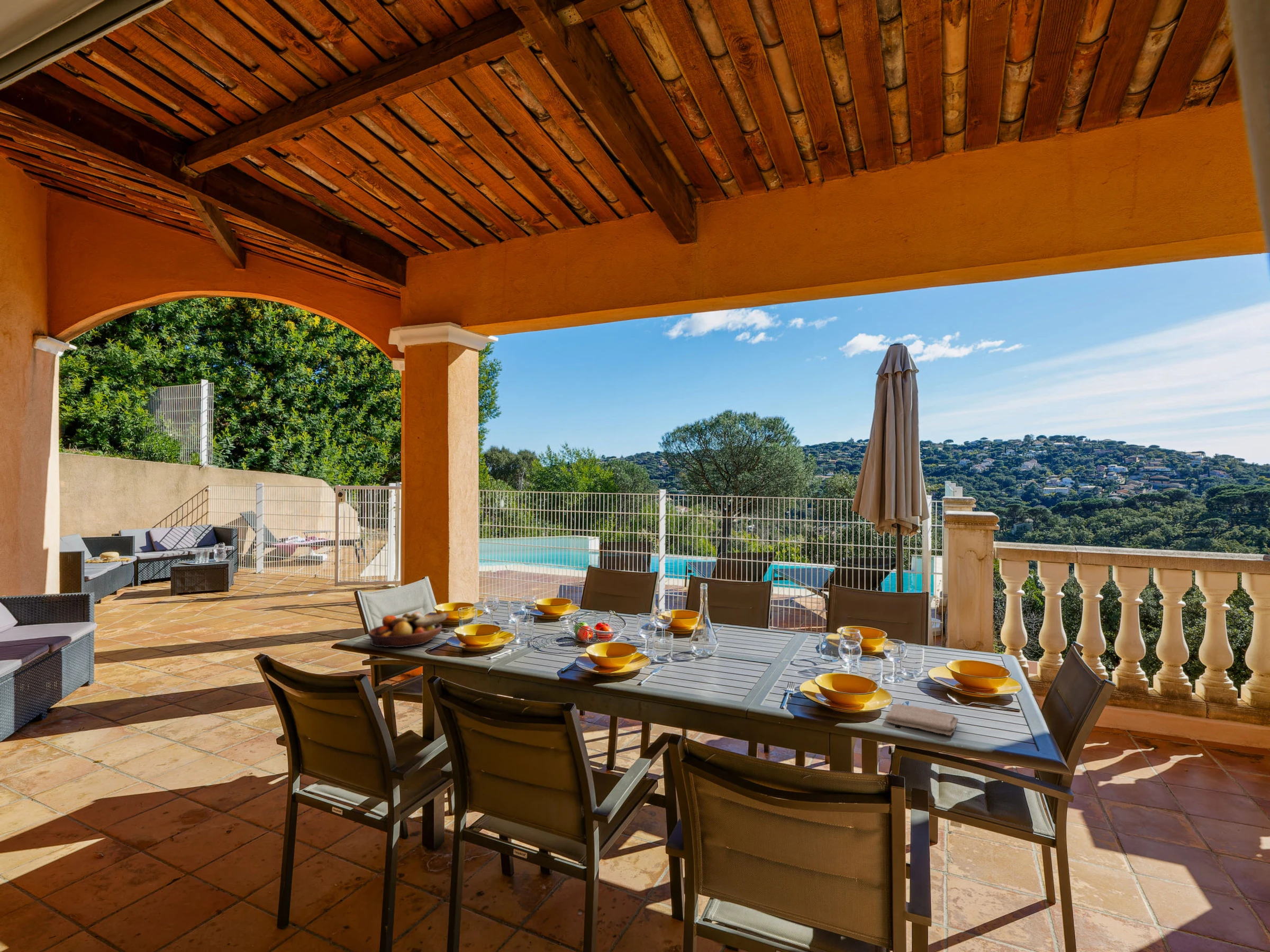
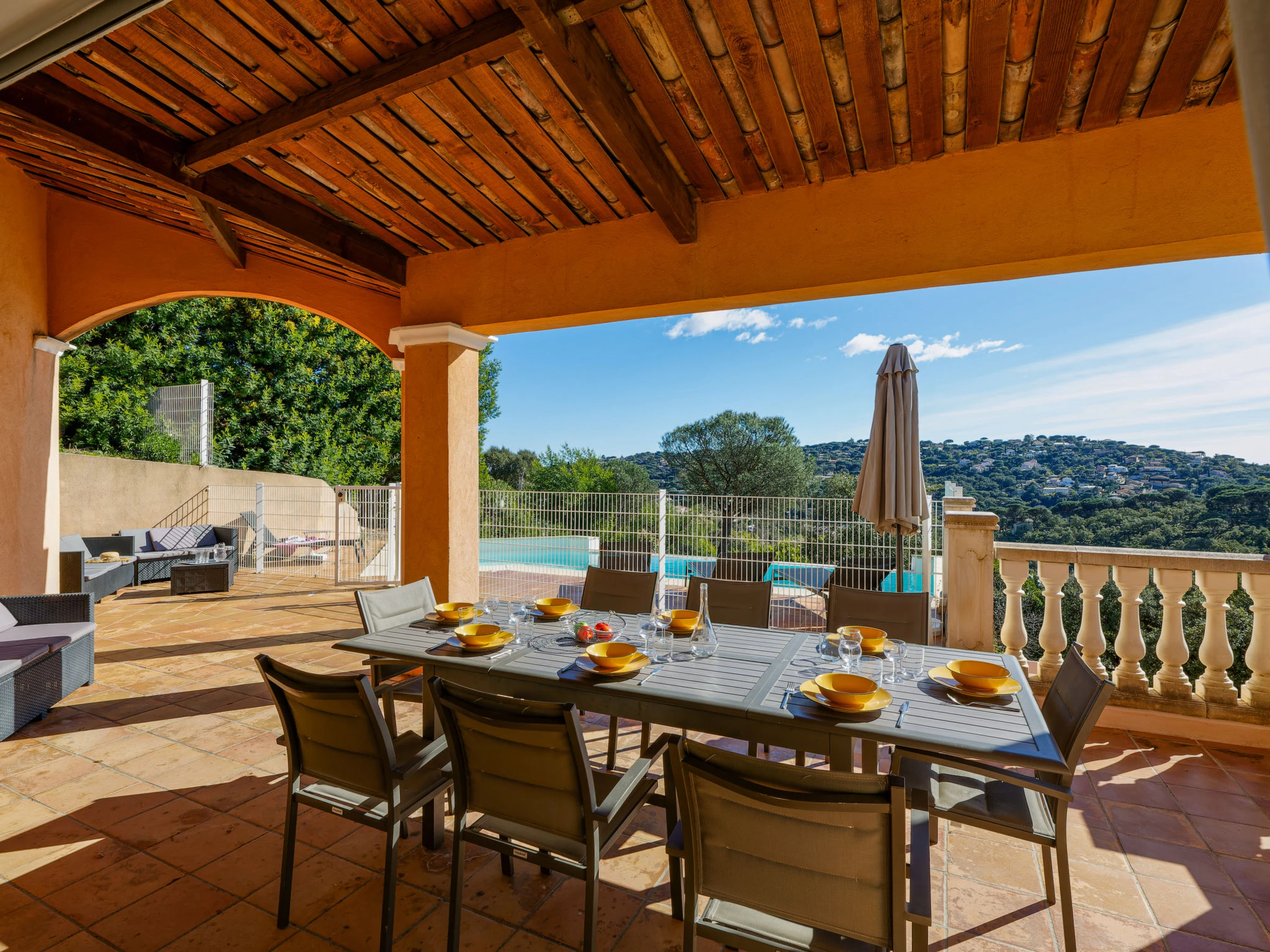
- fruit bowl (406, 625)
- washcloth (921, 718)
